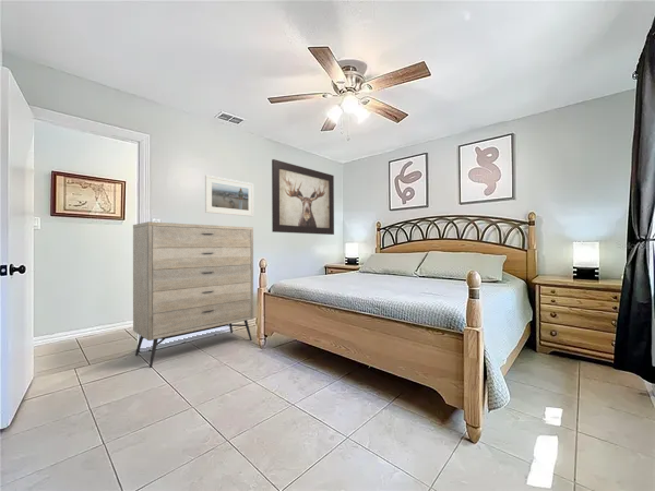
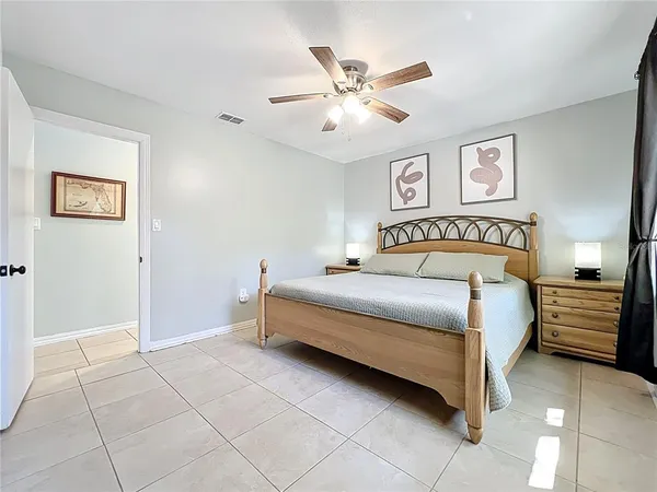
- wall art (306, 201)
- dresser (198, 286)
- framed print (230, 196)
